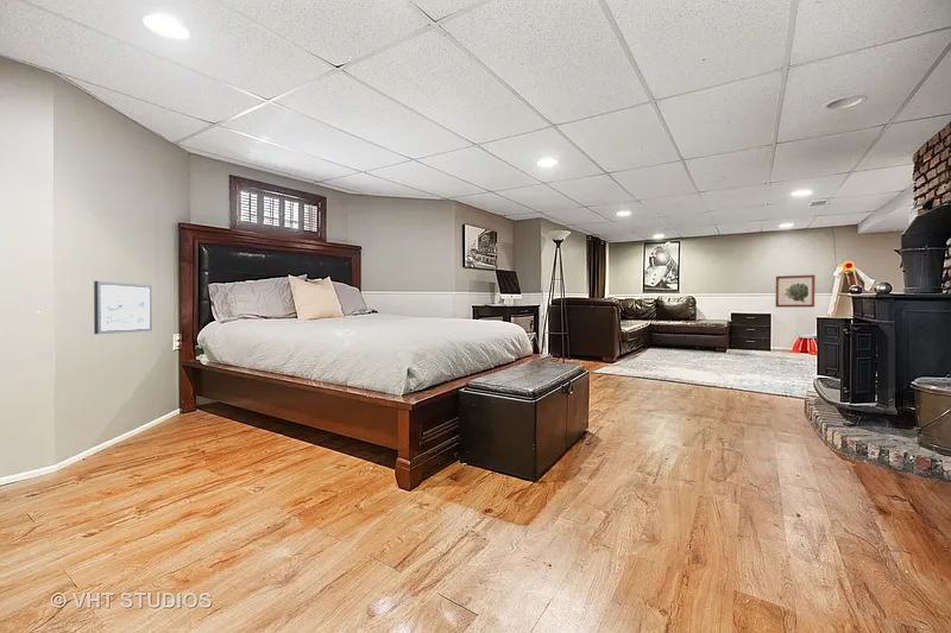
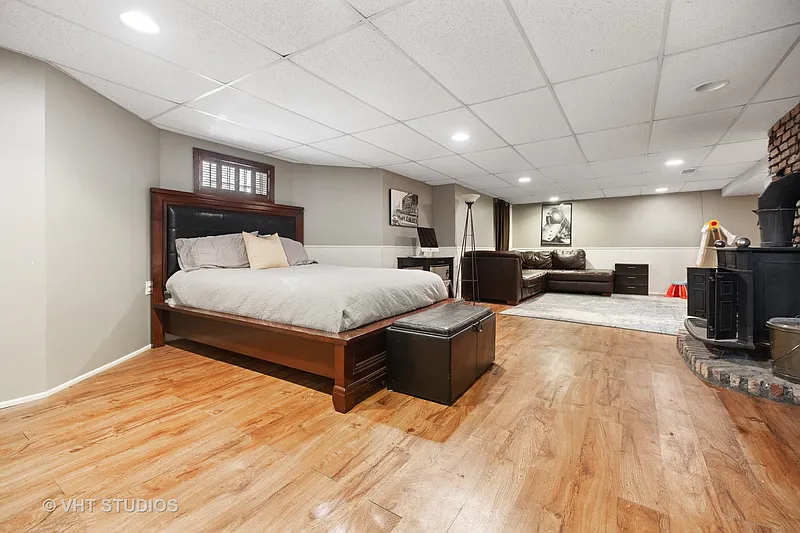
- picture frame (125, 308)
- wall art (794, 291)
